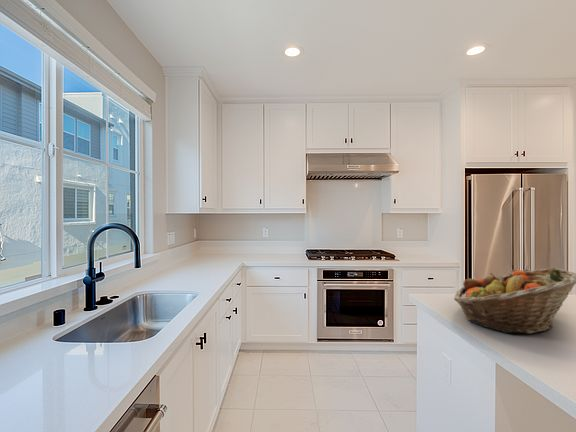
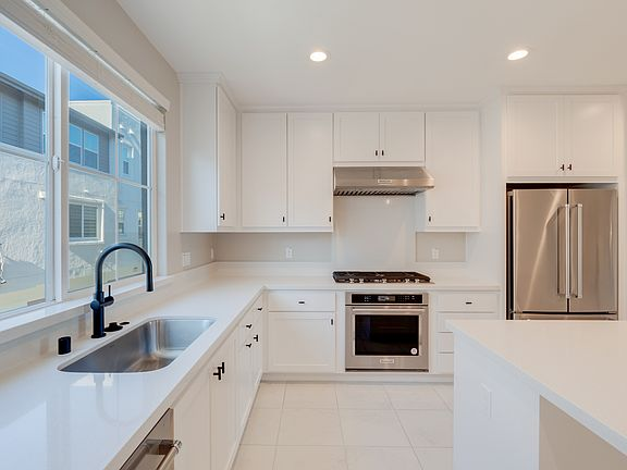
- fruit basket (511, 294)
